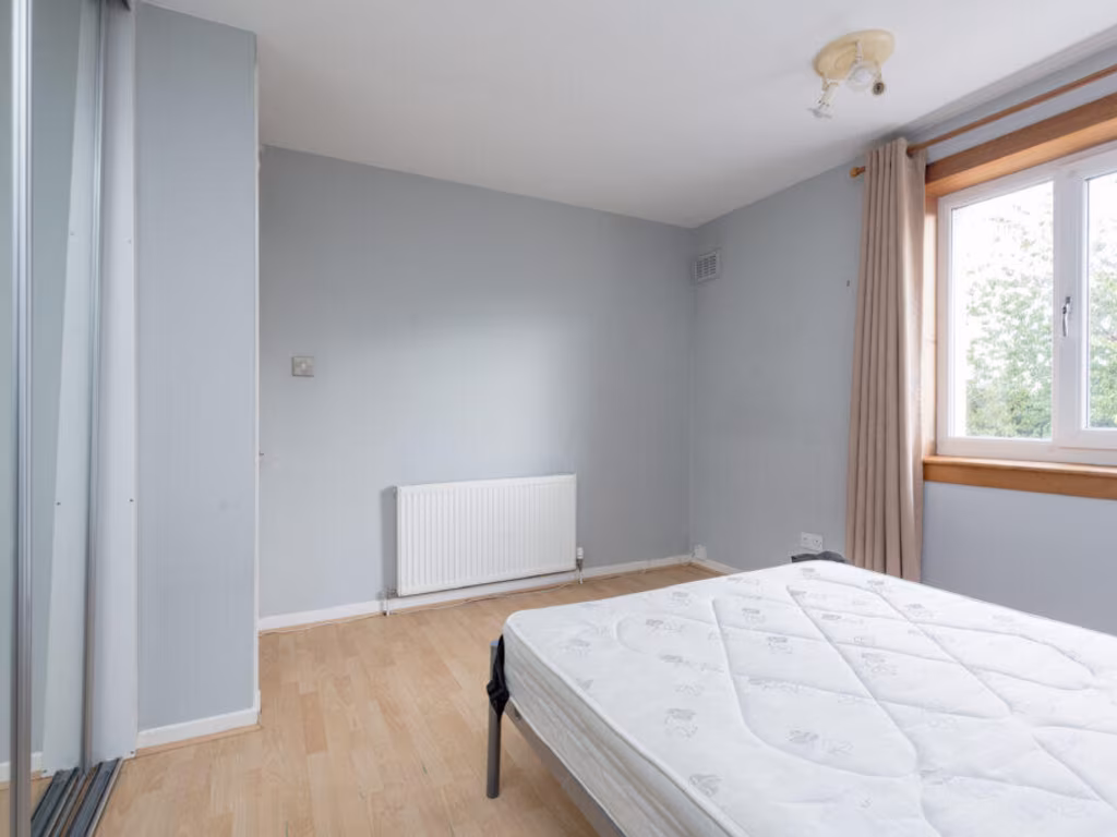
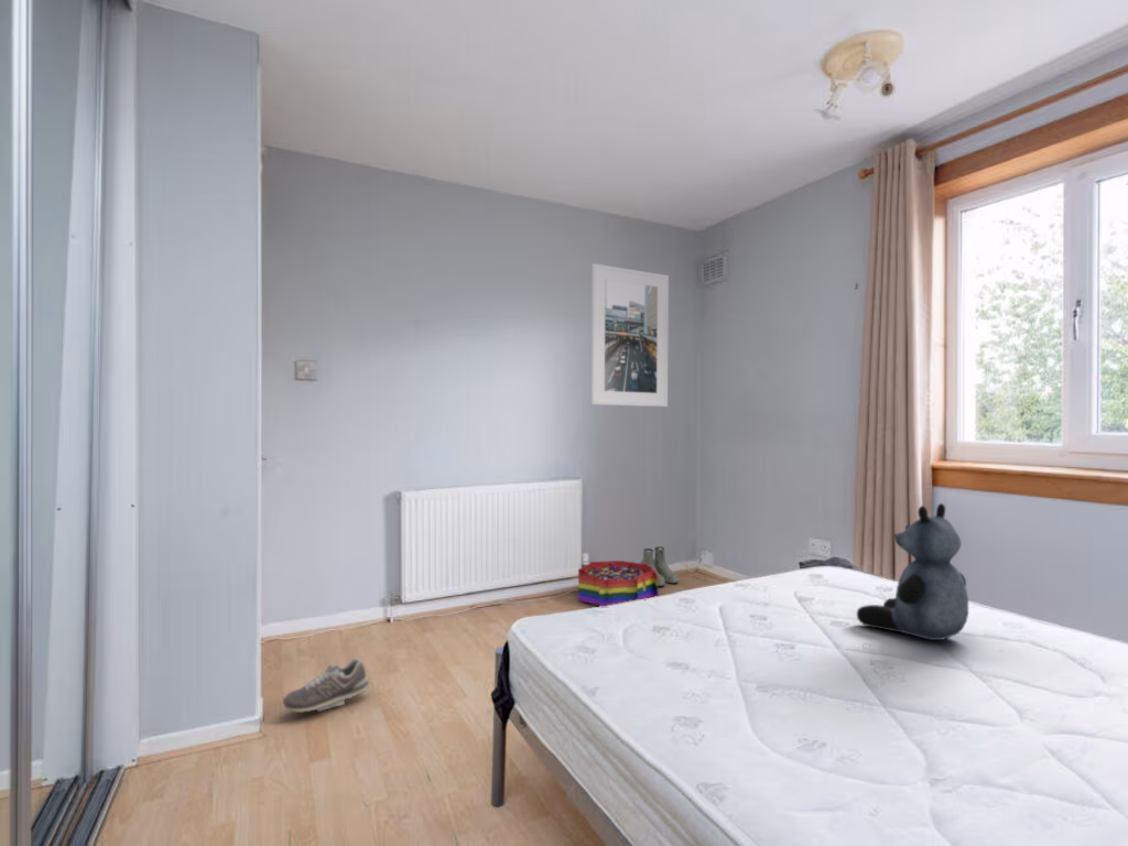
+ shoe (327, 686)
+ storage bin (616, 582)
+ boots (658, 565)
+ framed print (630, 337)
+ teddy bear (912, 566)
